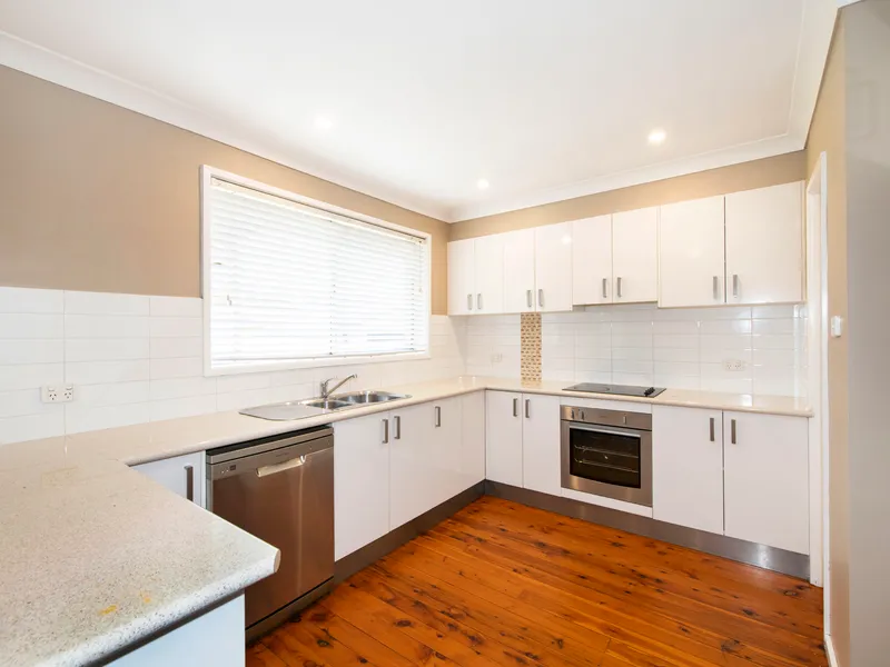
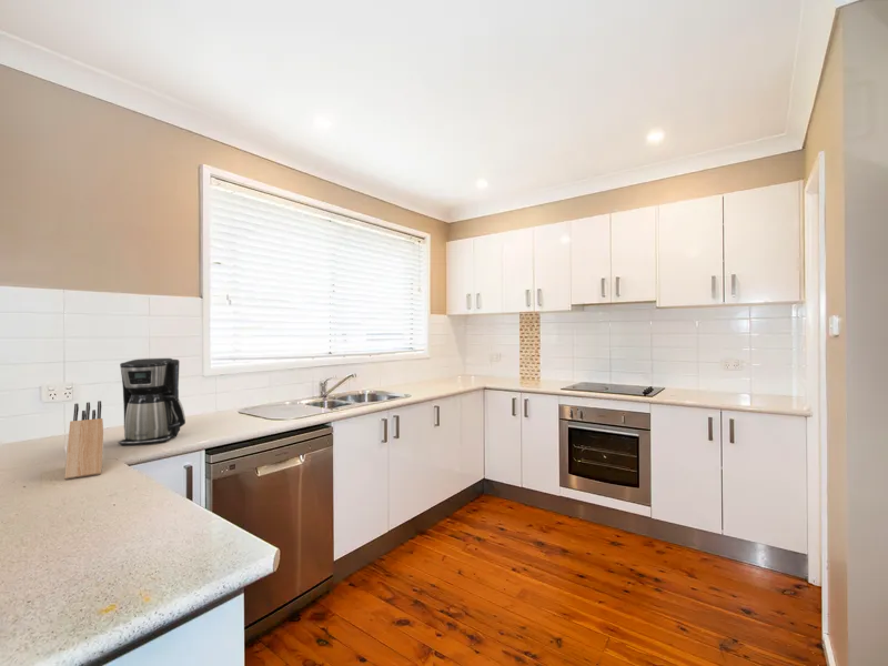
+ knife block (85, 436)
+ coffee maker (160, 397)
